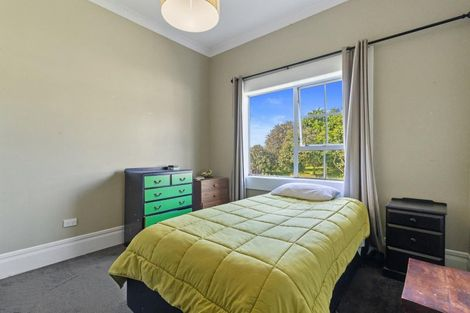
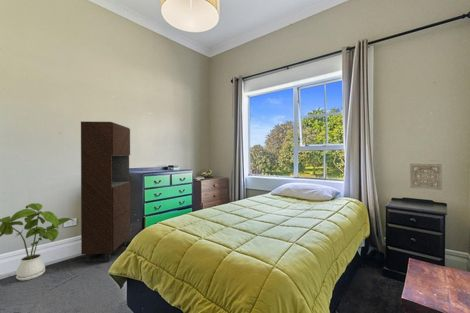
+ storage cabinet (107, 189)
+ wall ornament (425, 175)
+ house plant (38, 240)
